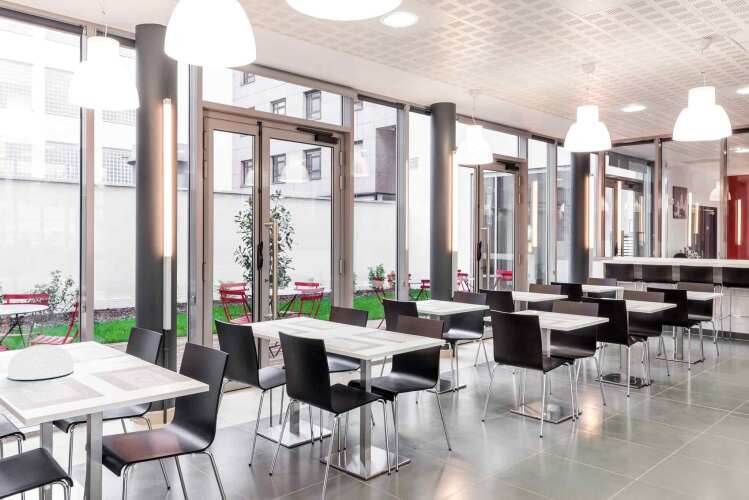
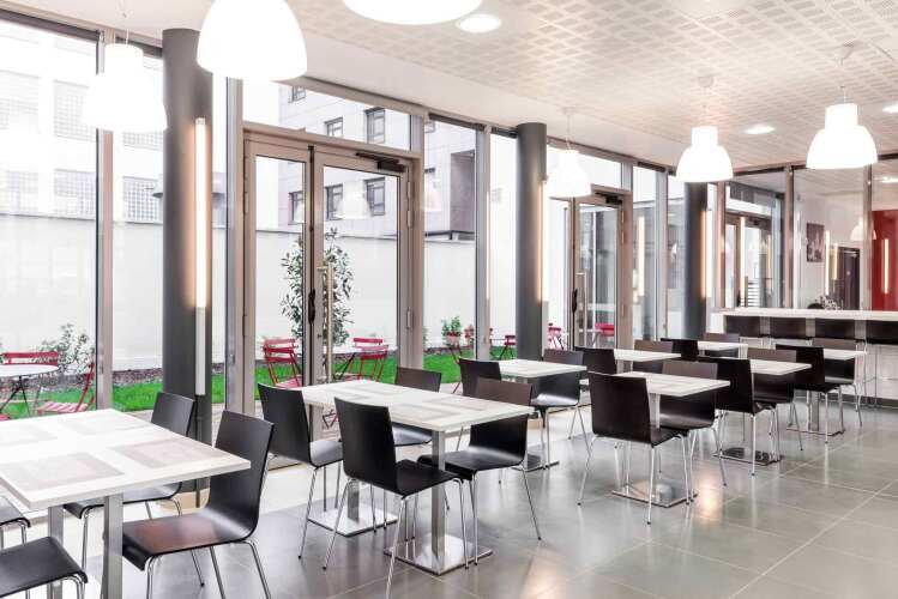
- plate (41, 359)
